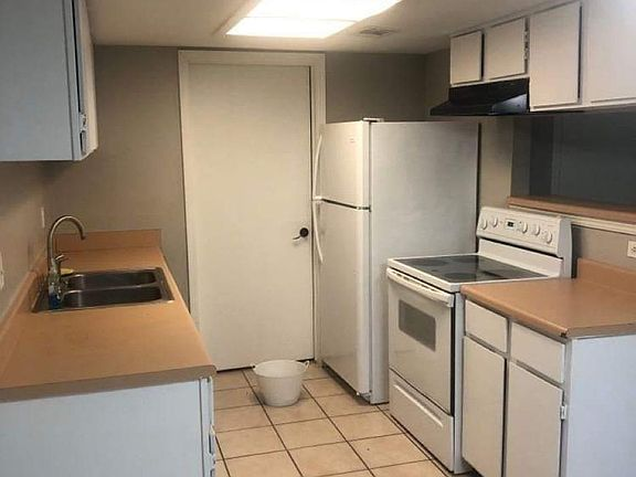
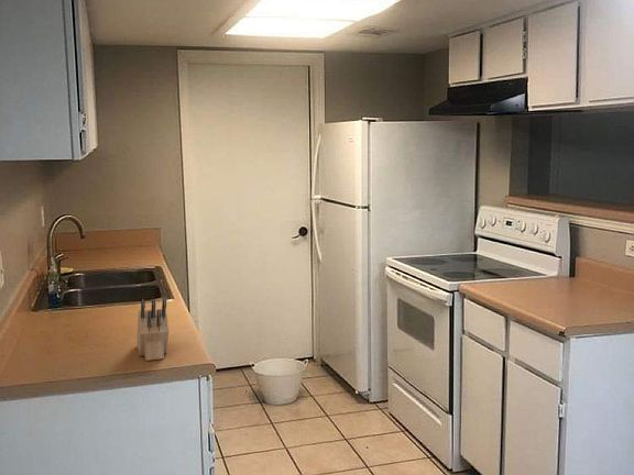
+ knife block (152, 323)
